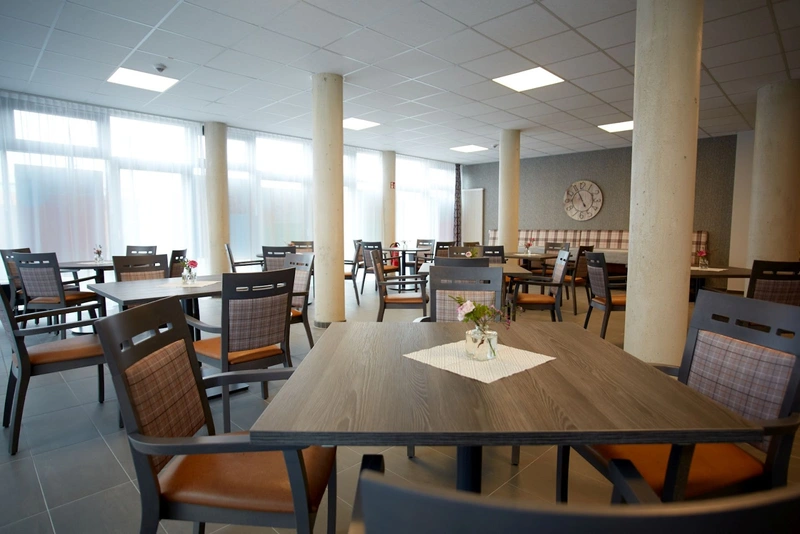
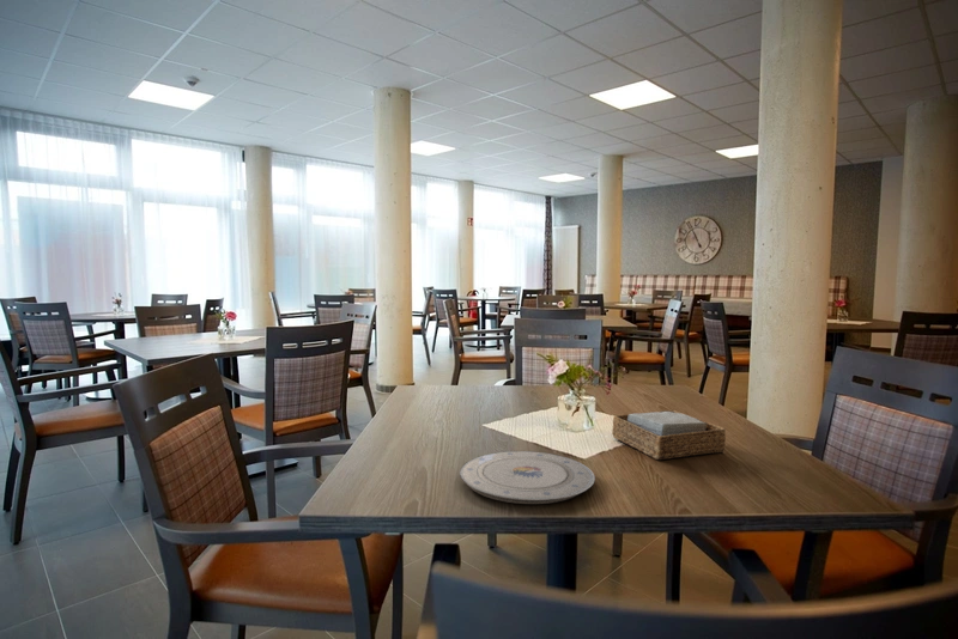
+ plate (526, 475)
+ napkin holder (666, 430)
